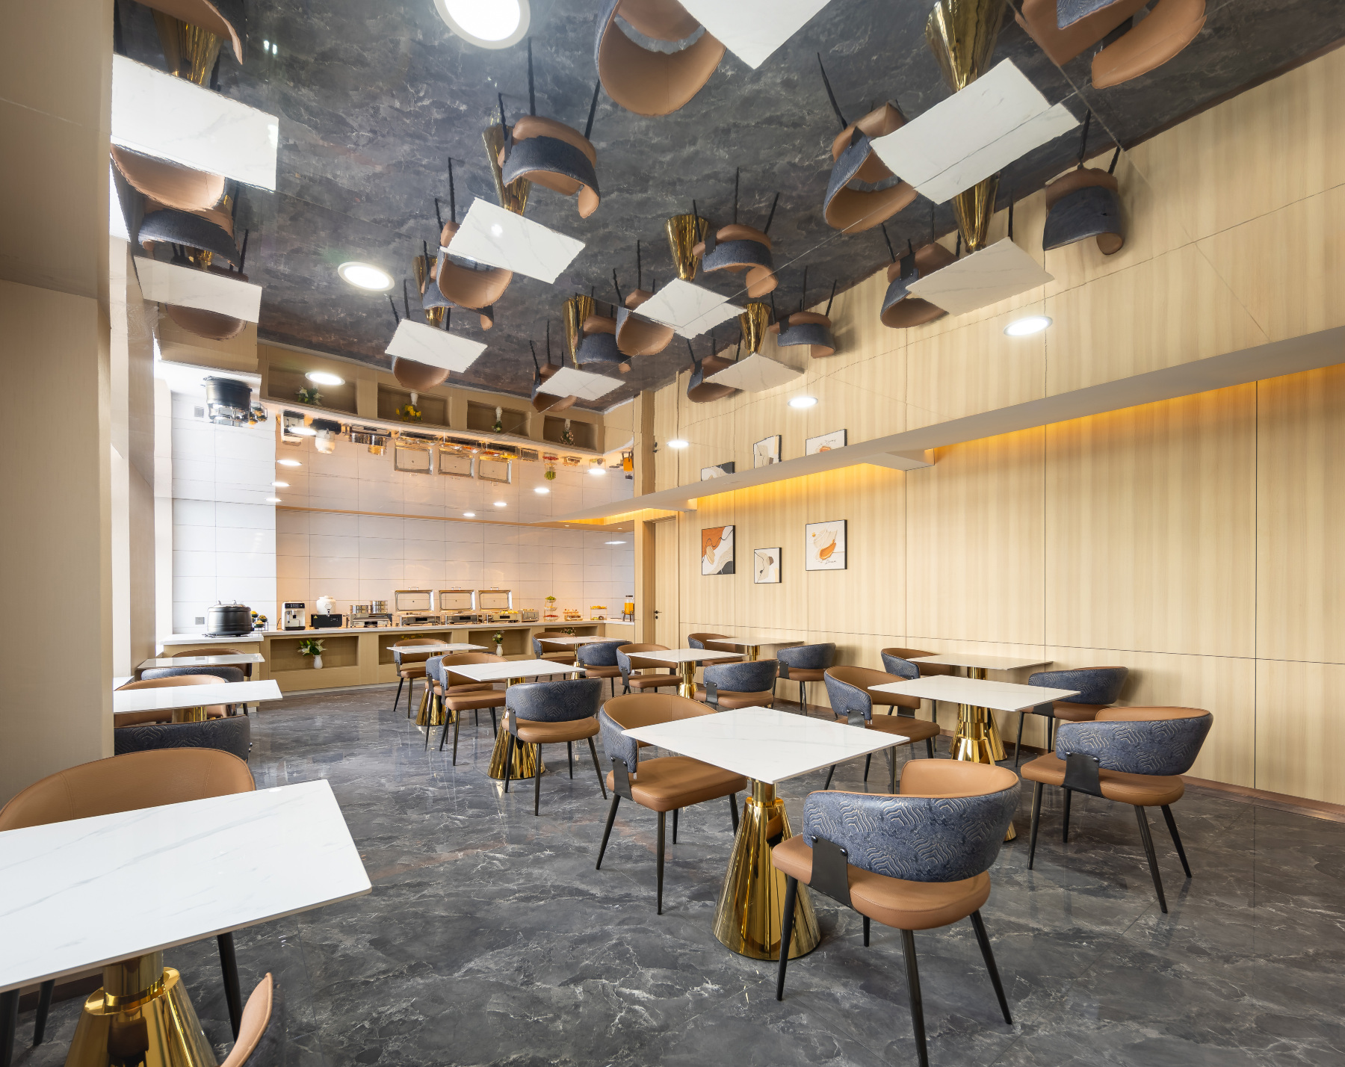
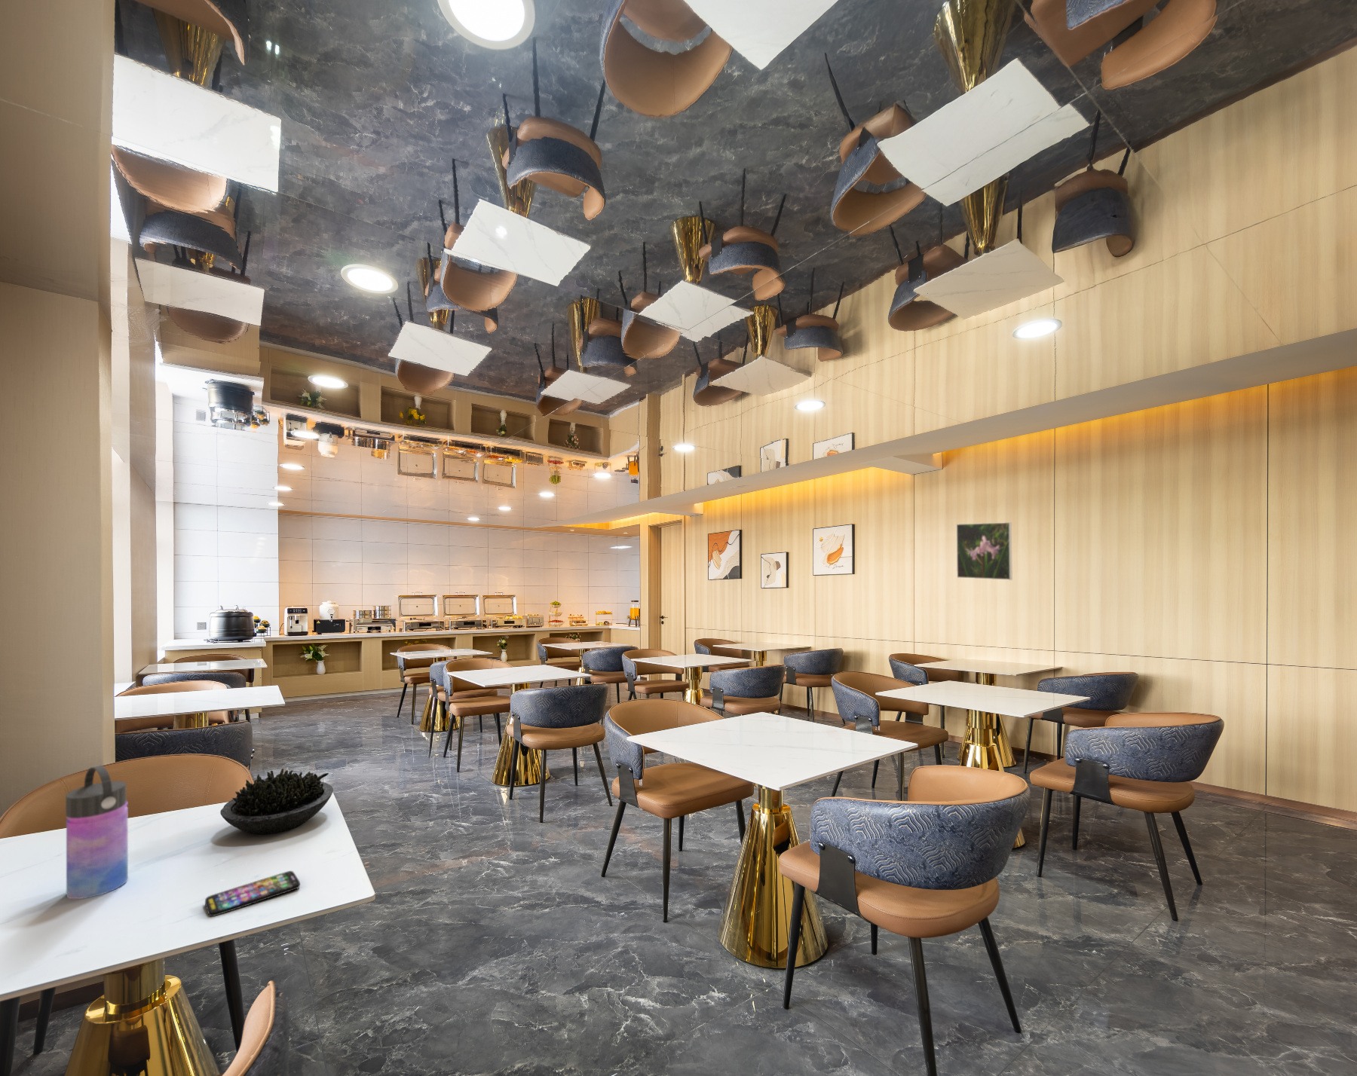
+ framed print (984, 551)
+ water bottle (97, 827)
+ smartphone (253, 892)
+ succulent plant (279, 797)
